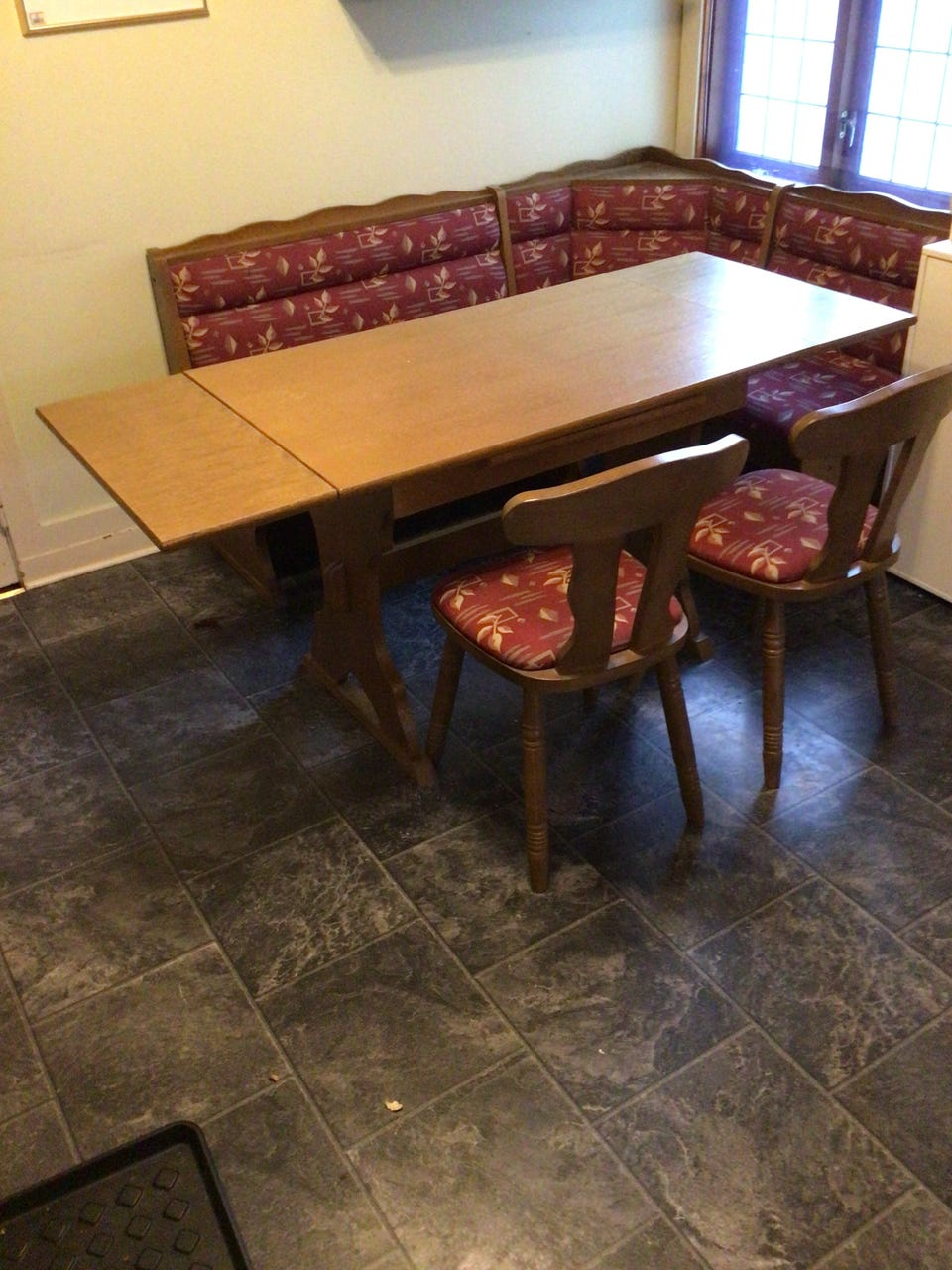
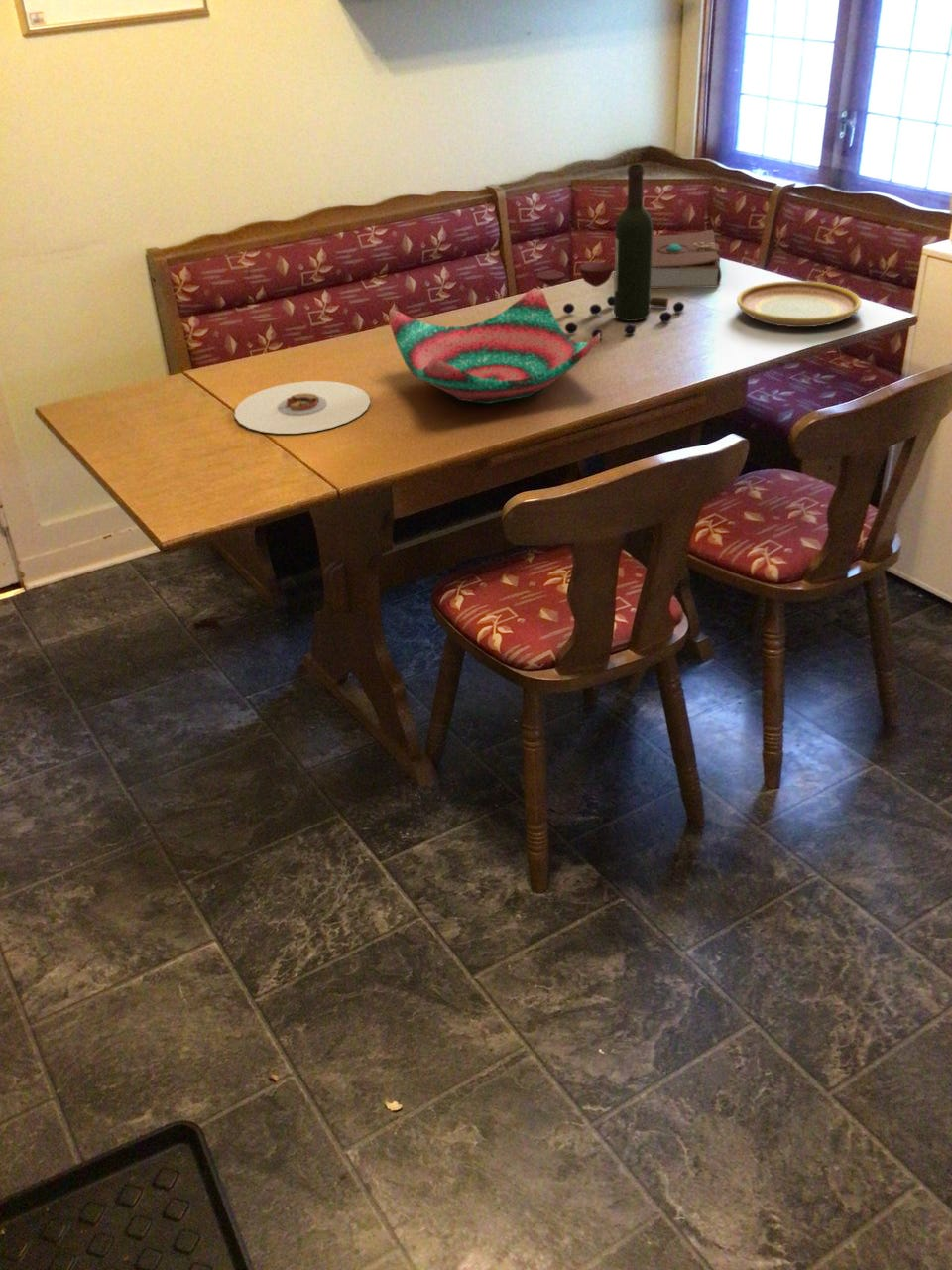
+ decorative bowl (492, 354)
+ plate (301, 402)
+ plate (797, 307)
+ wine bottle (615, 247)
+ book (674, 257)
